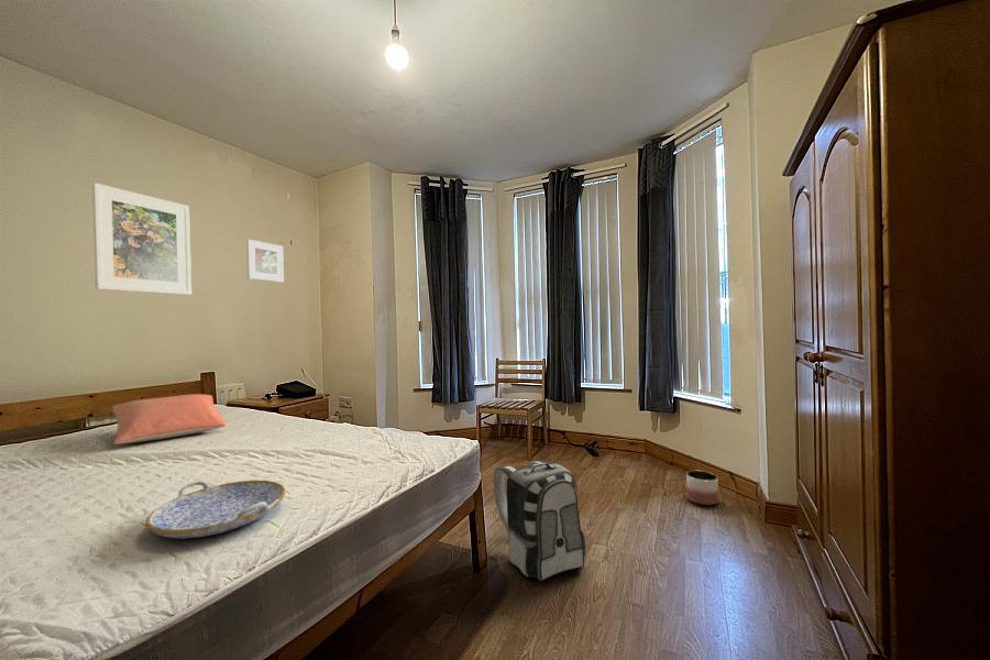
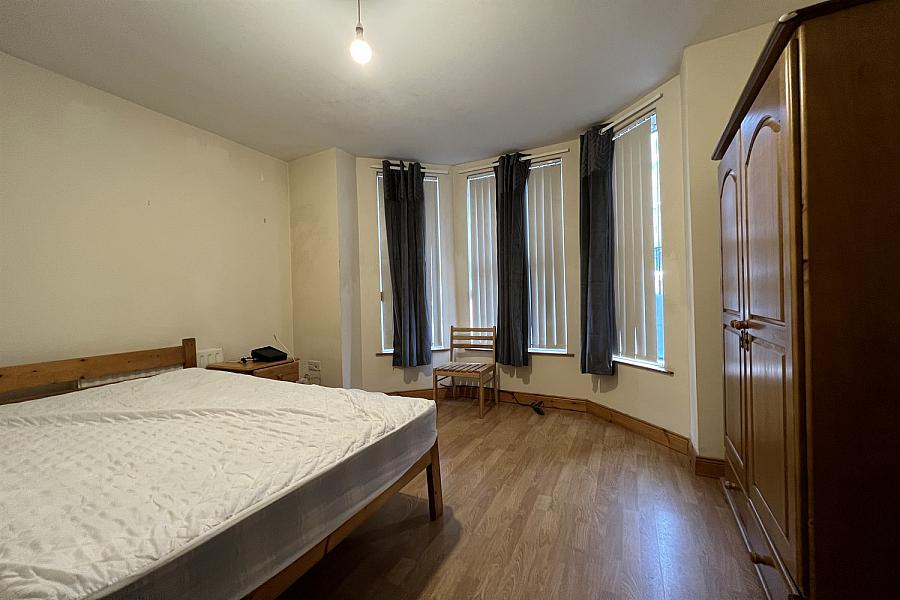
- backpack (537, 507)
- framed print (265, 261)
- pillow (169, 416)
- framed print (146, 243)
- serving tray (221, 504)
- planter (702, 487)
